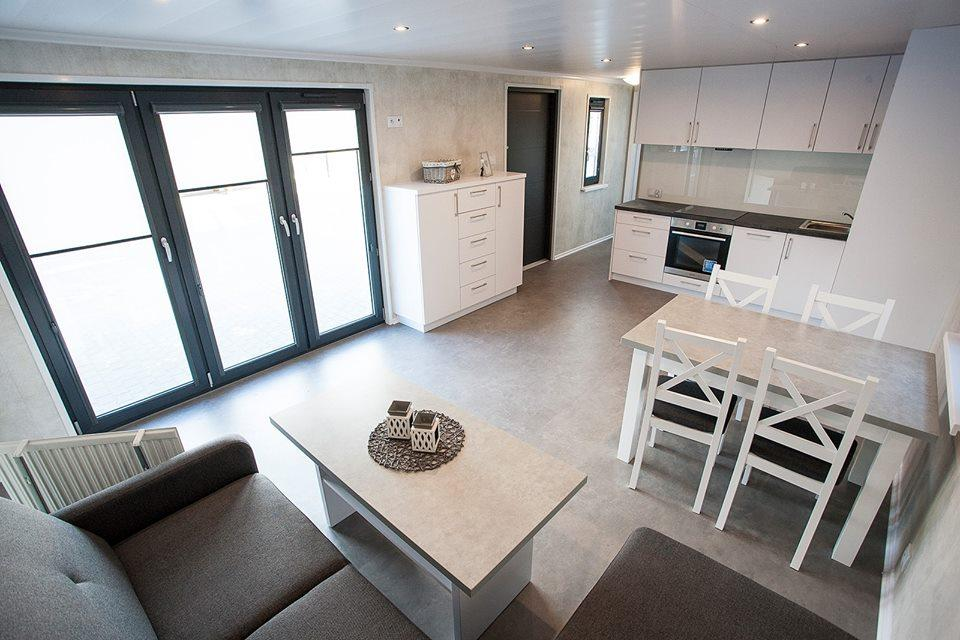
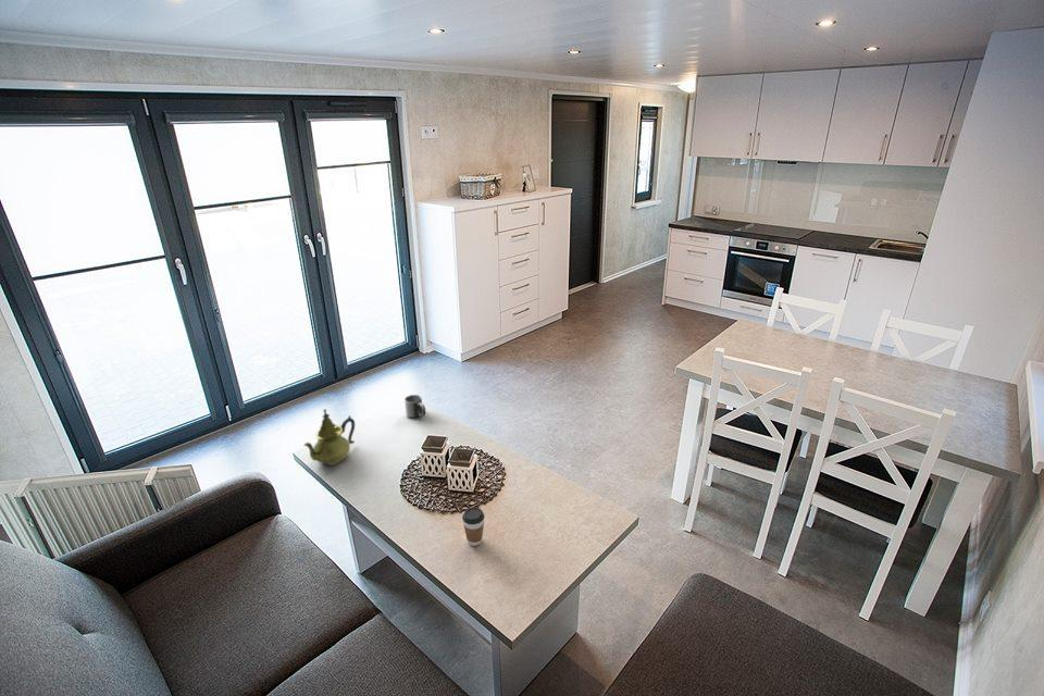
+ teapot (330, 434)
+ mug (415, 408)
+ coffee cup (473, 526)
